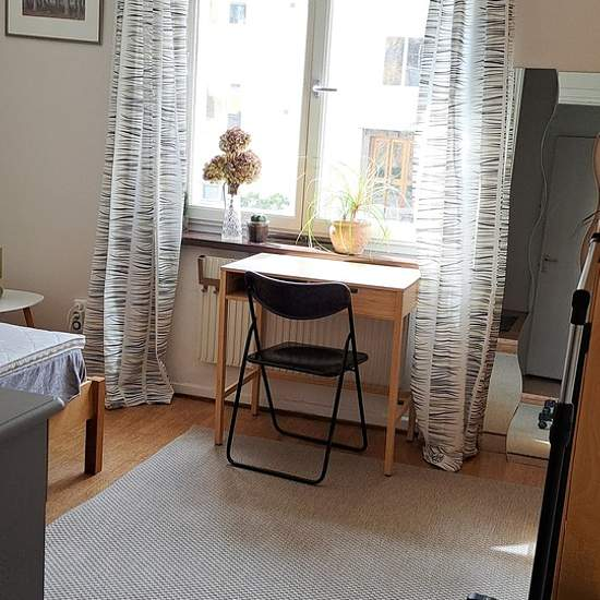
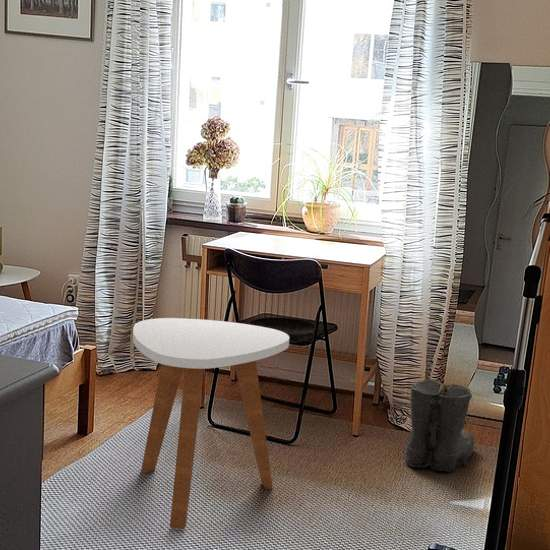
+ side table (198, 413)
+ boots (442, 419)
